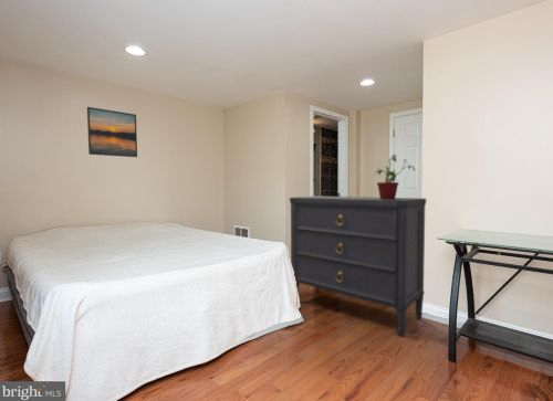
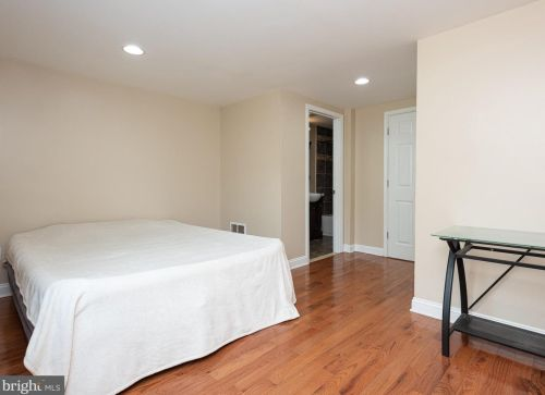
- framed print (113, 133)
- potted plant (395, 176)
- dresser (352, 254)
